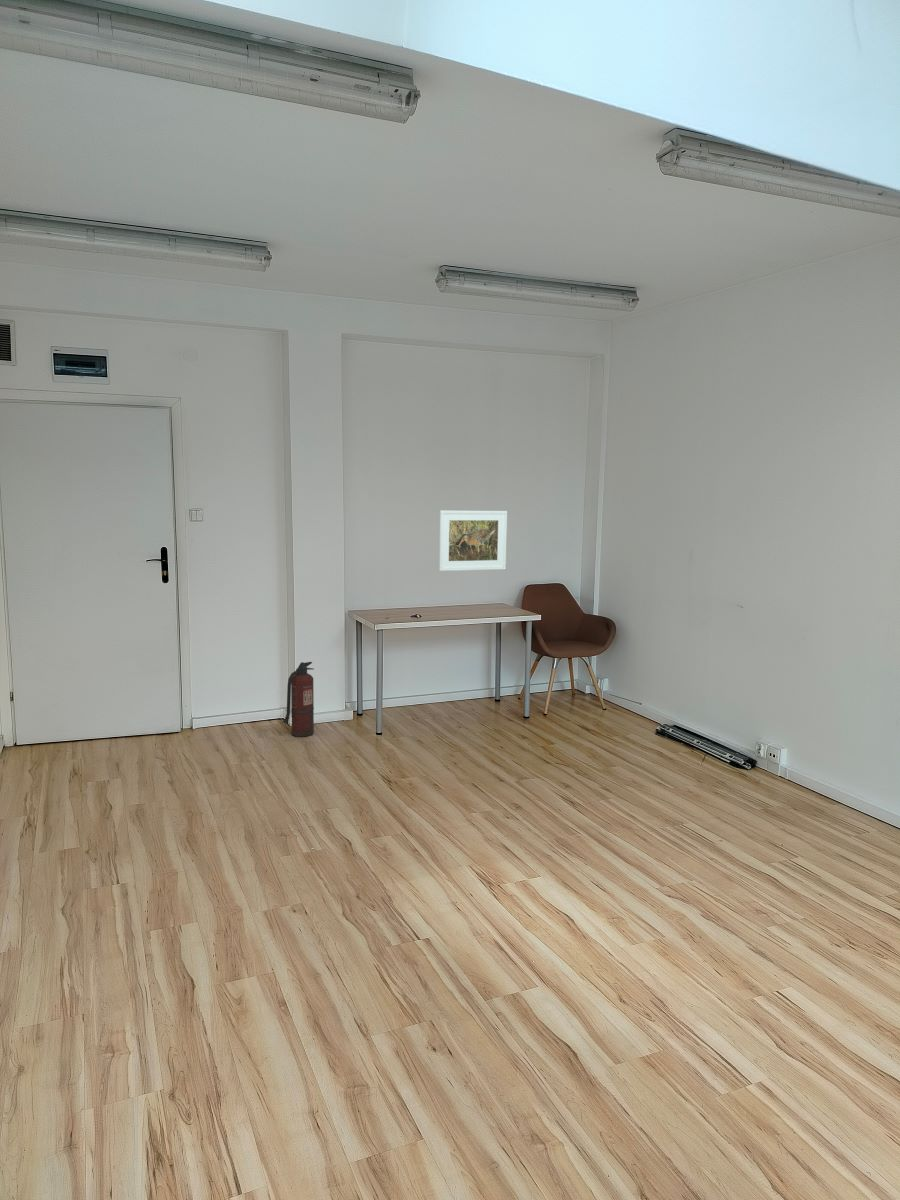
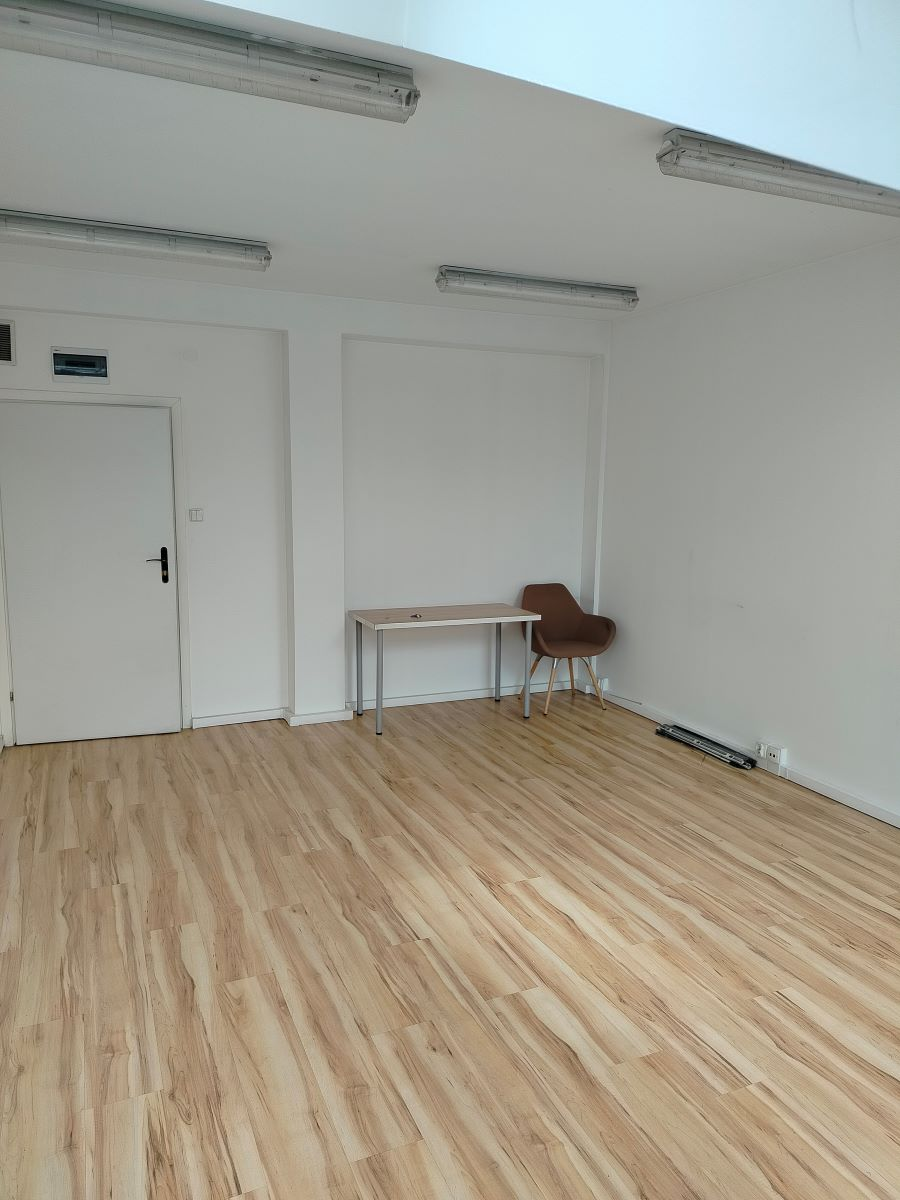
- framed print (473, 540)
- fire extinguisher (298, 698)
